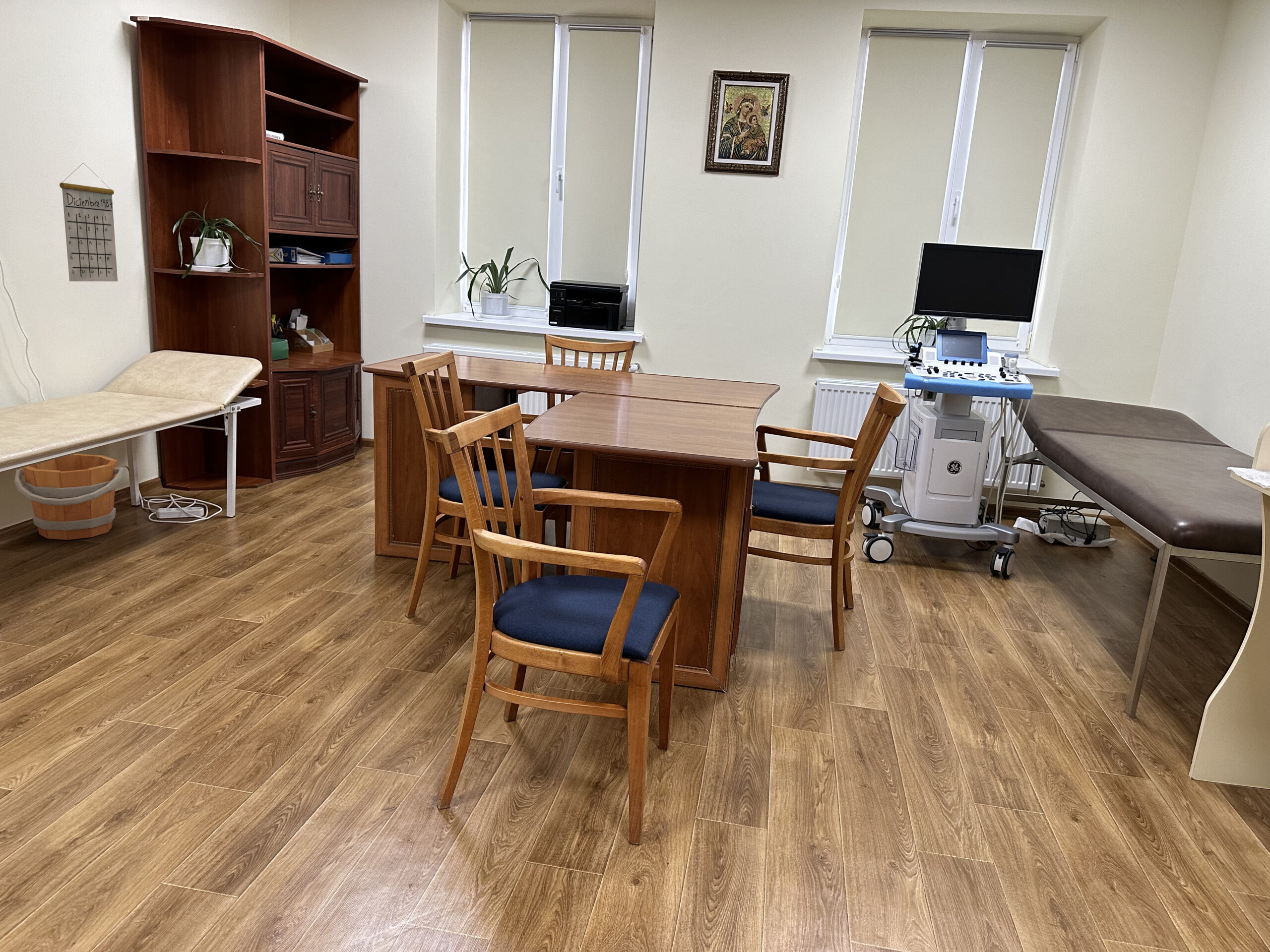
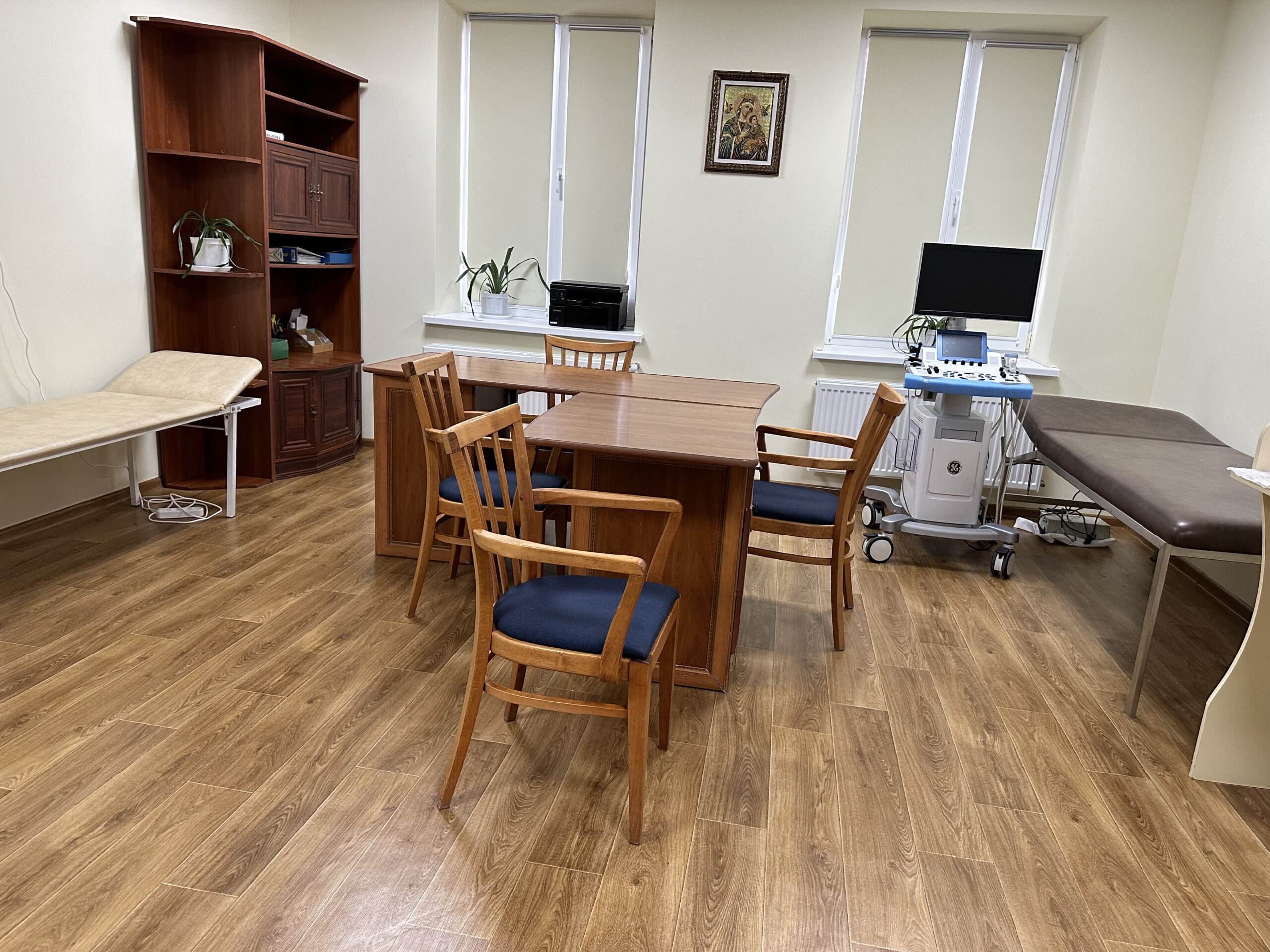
- calendar (90, 223)
- bucket (73, 497)
